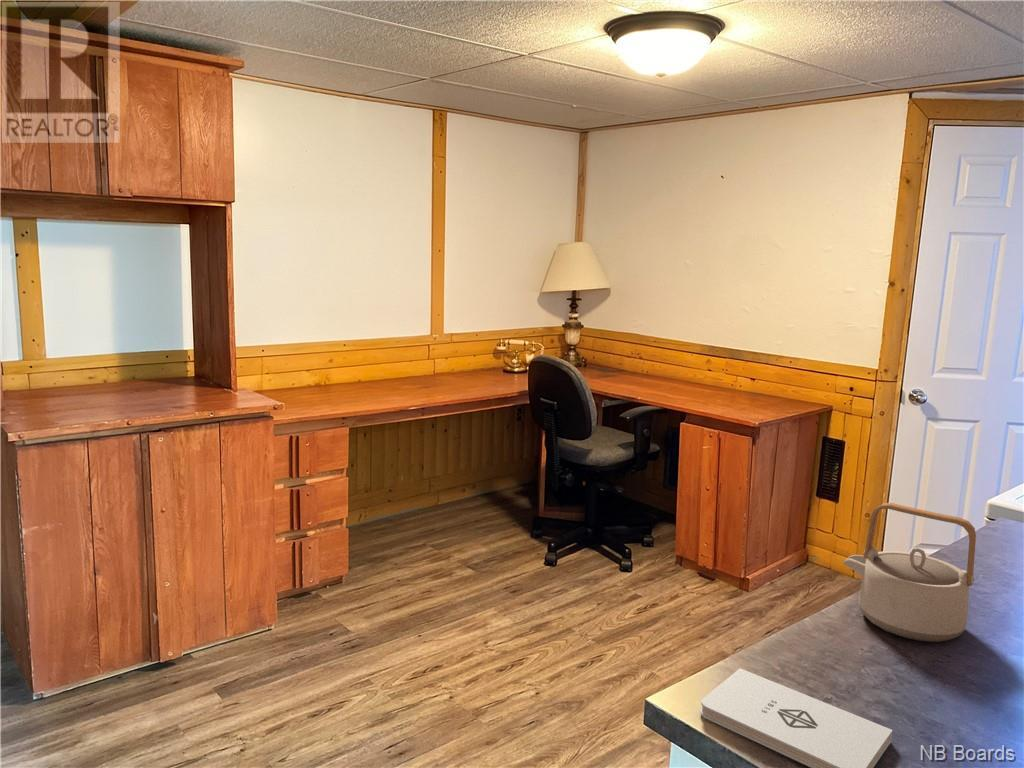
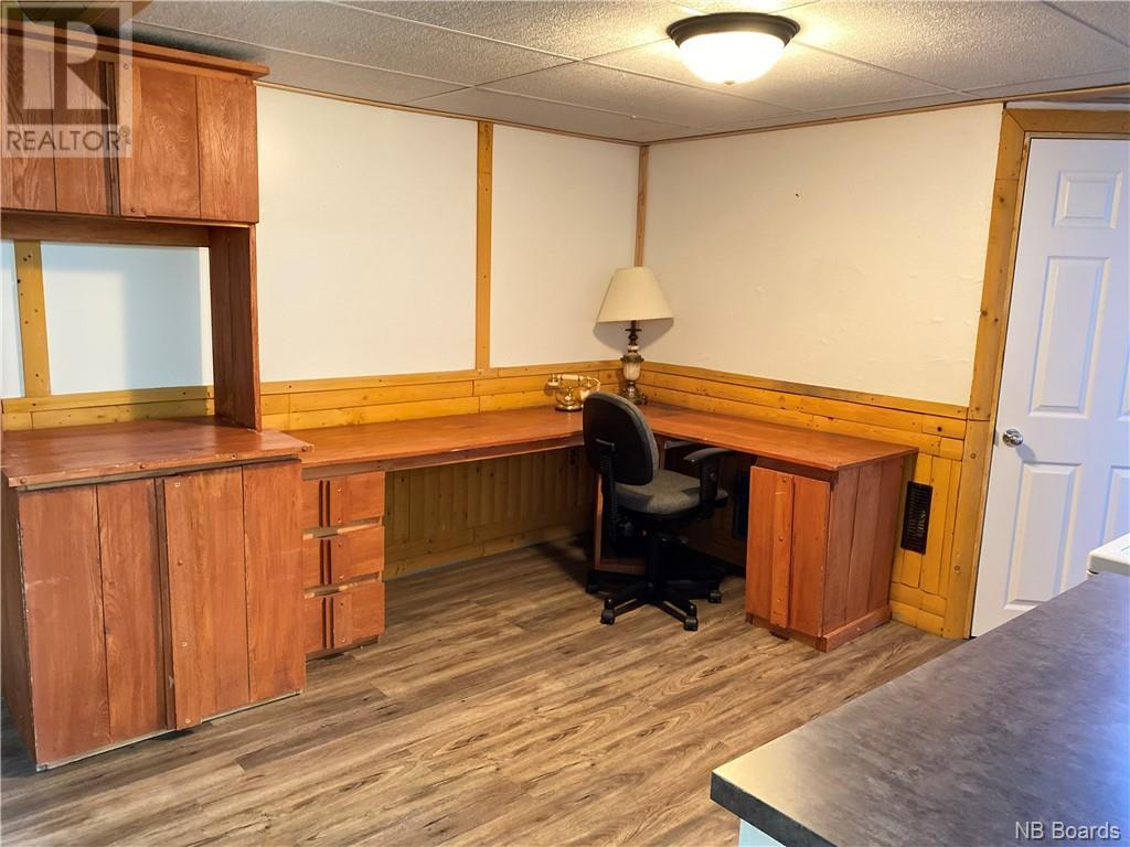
- teapot (906, 564)
- notepad (792, 721)
